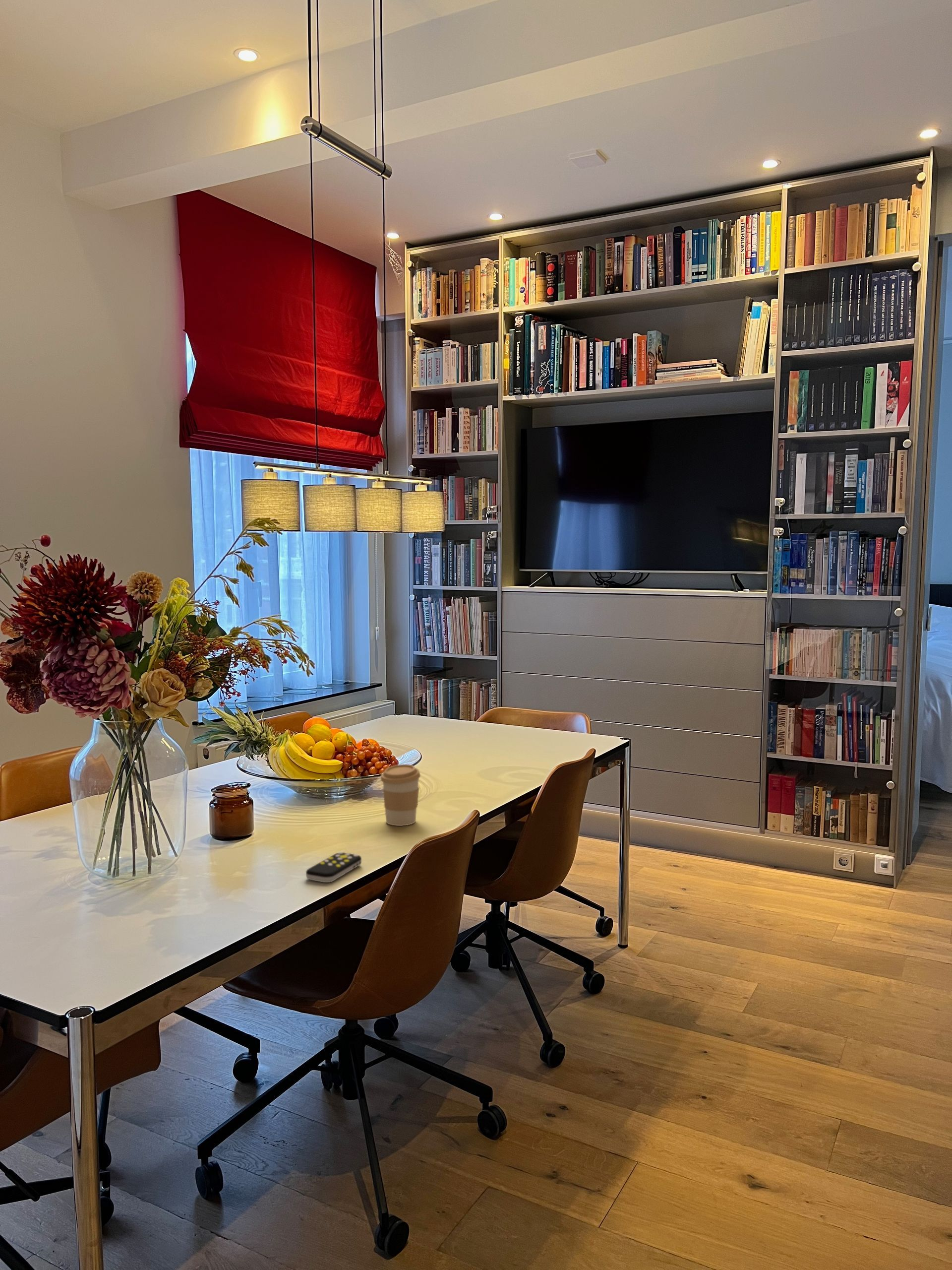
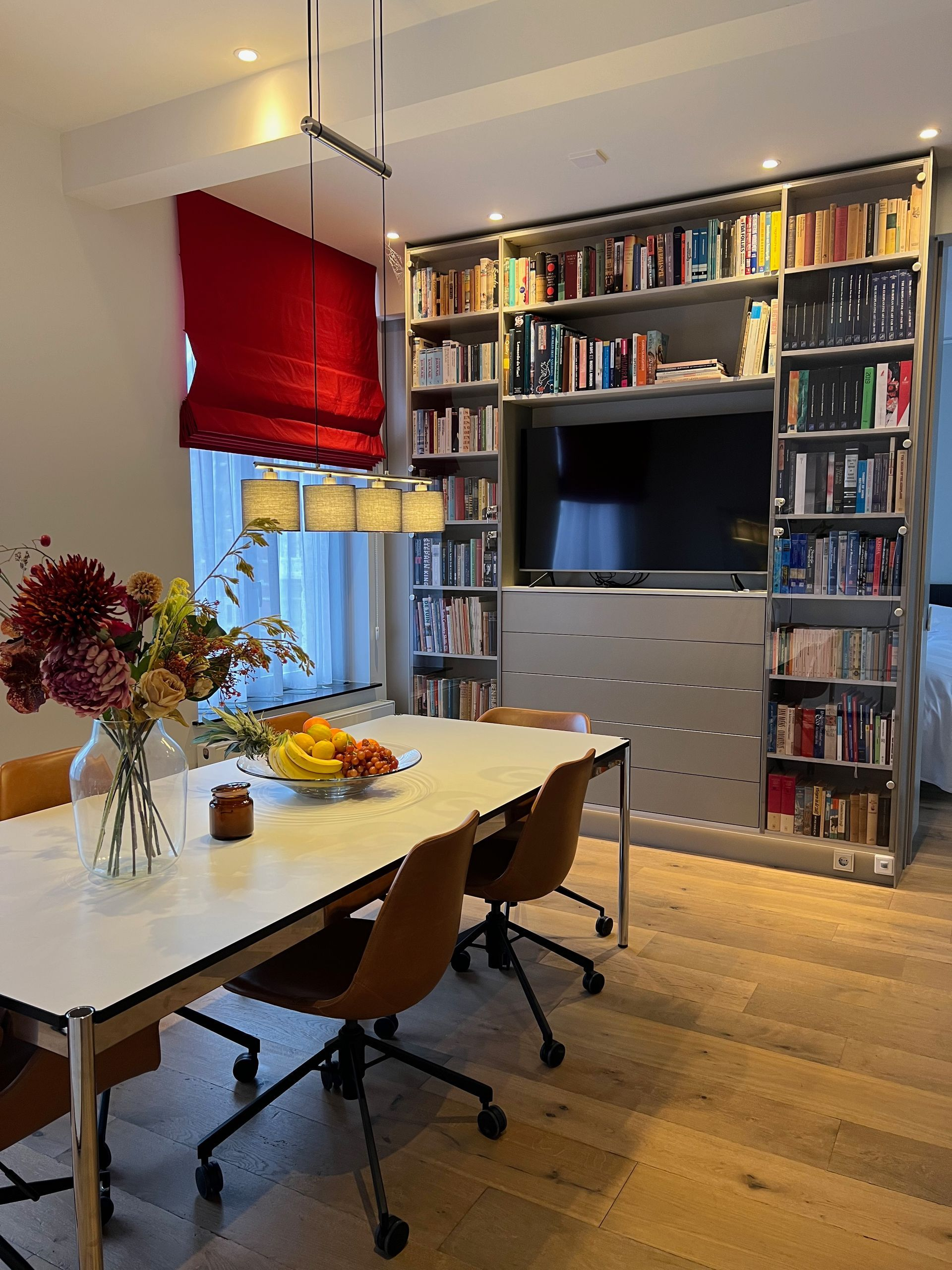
- coffee cup (401, 794)
- remote control (334, 866)
